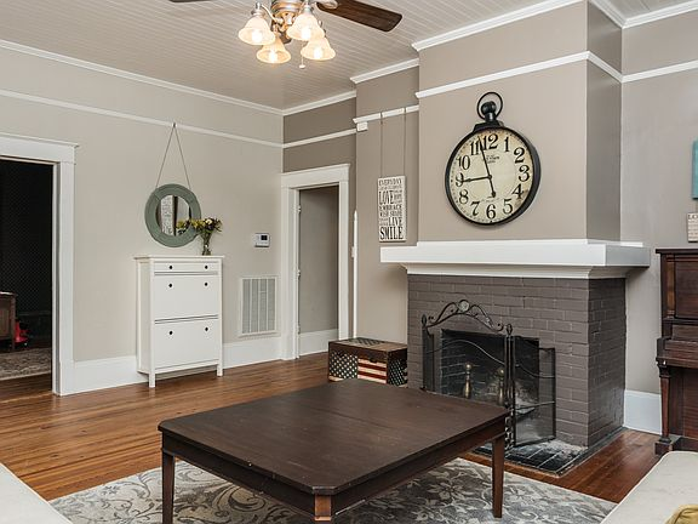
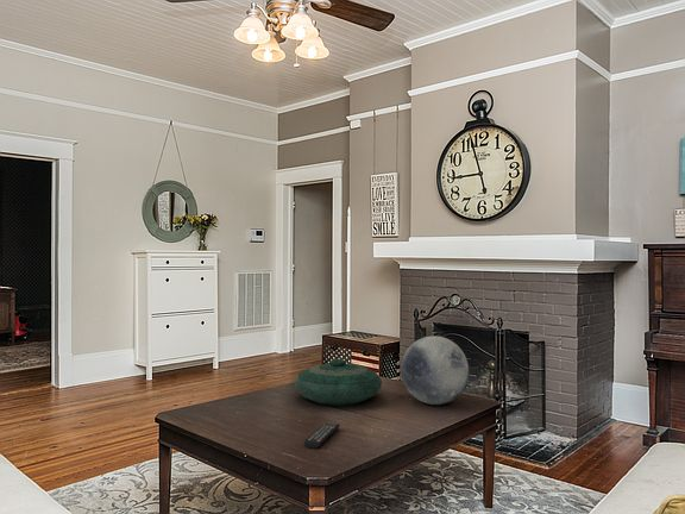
+ remote control (322, 434)
+ decorative bowl (338, 378)
+ decorative orb (434, 369)
